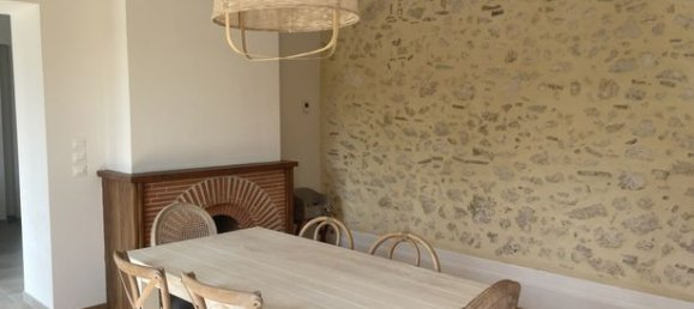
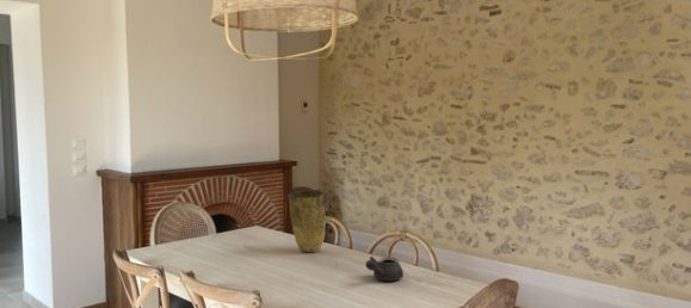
+ teapot (381, 267)
+ vase (307, 221)
